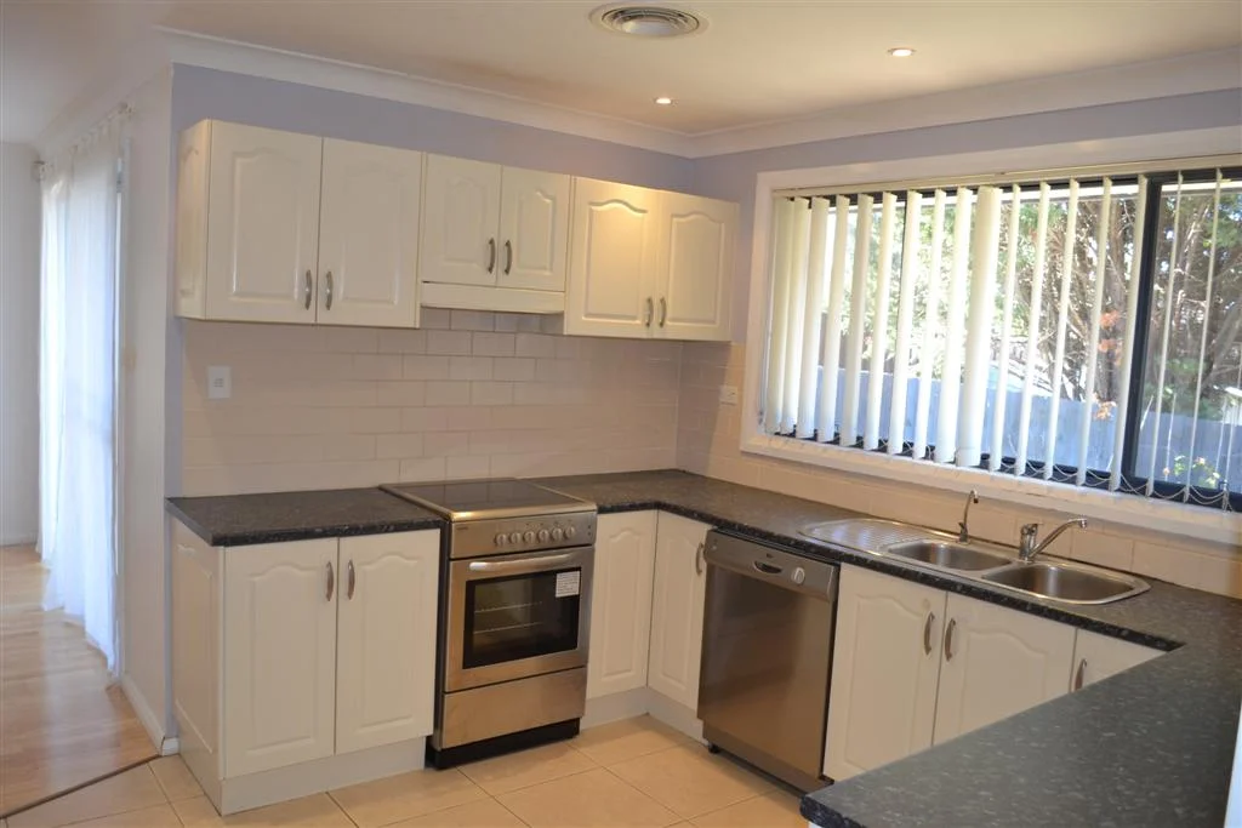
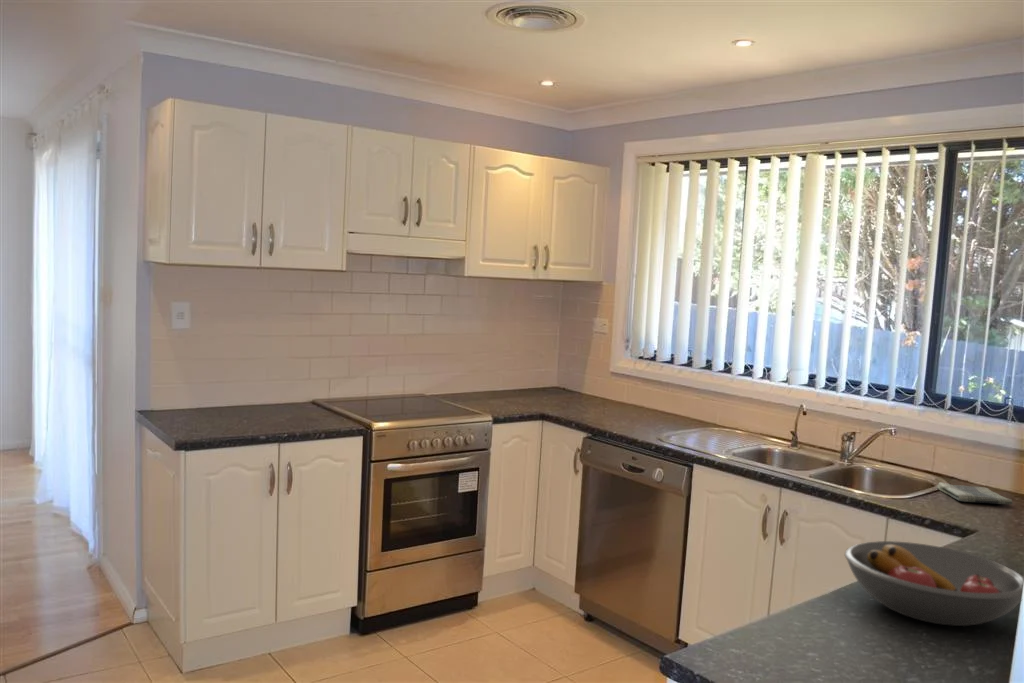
+ fruit bowl (932, 582)
+ dish towel (972, 492)
